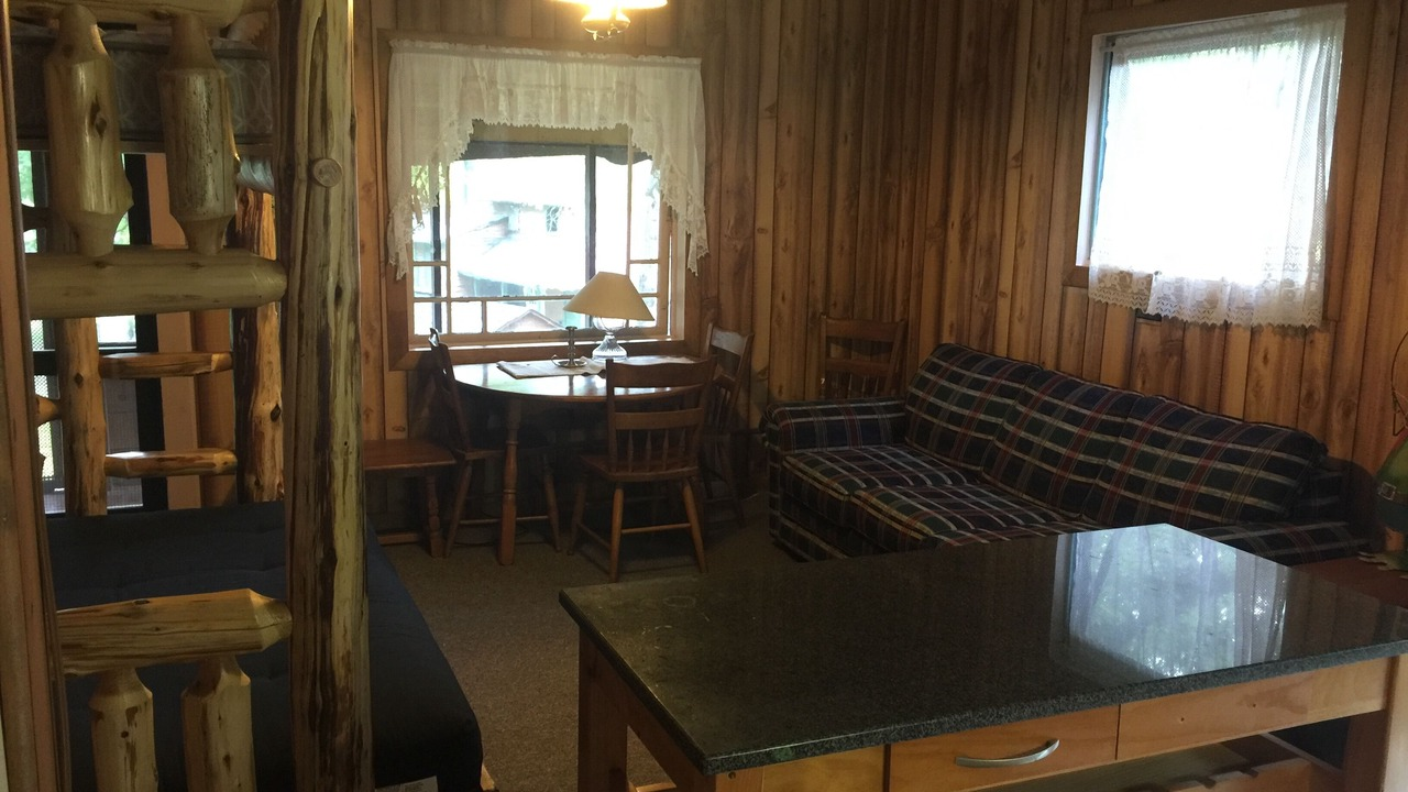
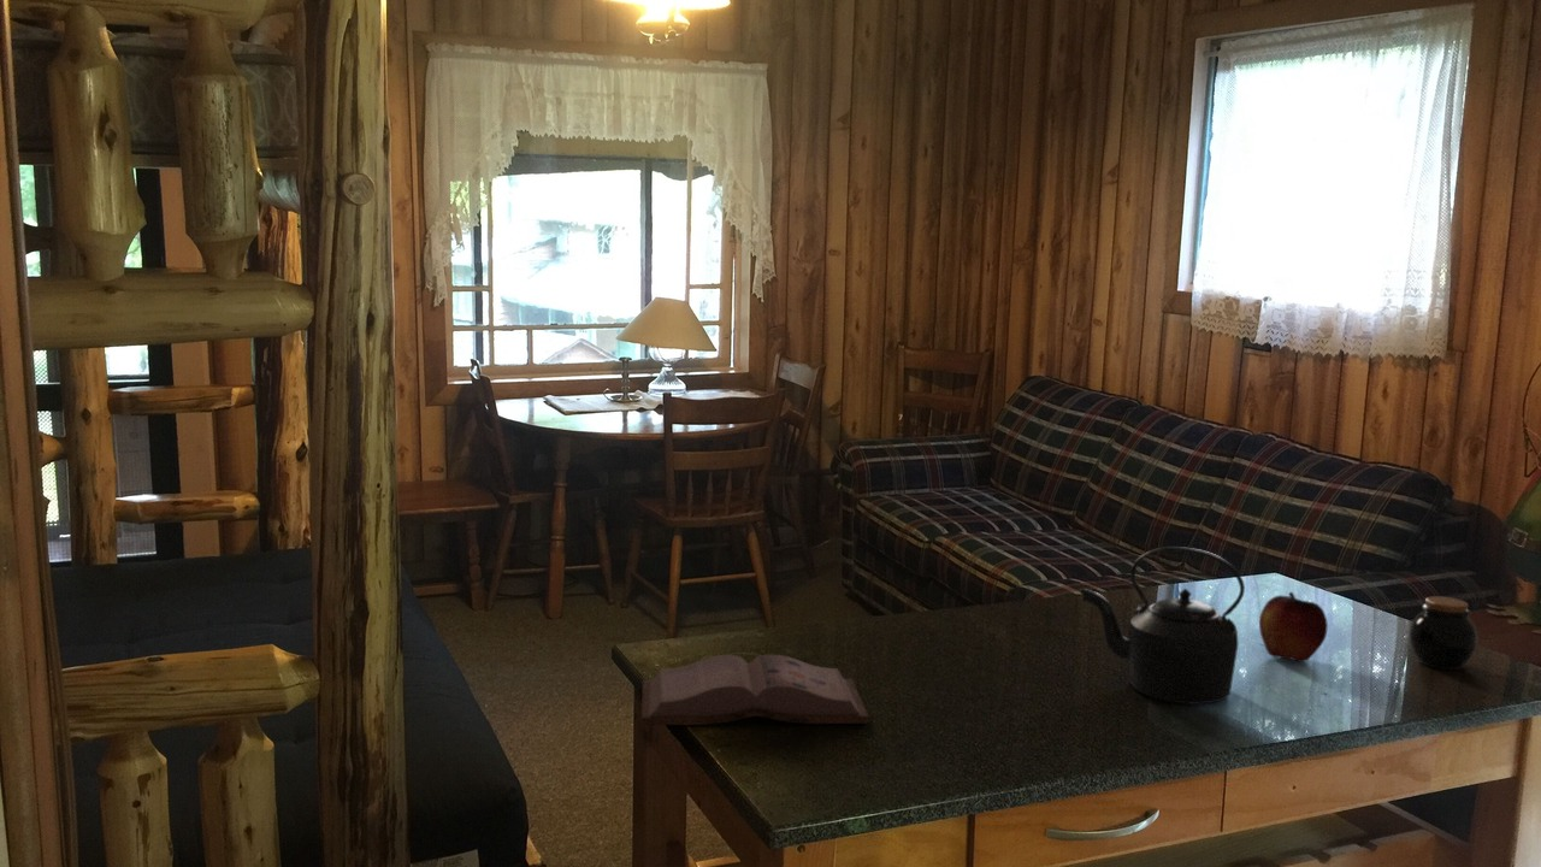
+ kettle (1157, 613)
+ fruit (1293, 626)
+ hardback book (751, 686)
+ jar (1443, 632)
